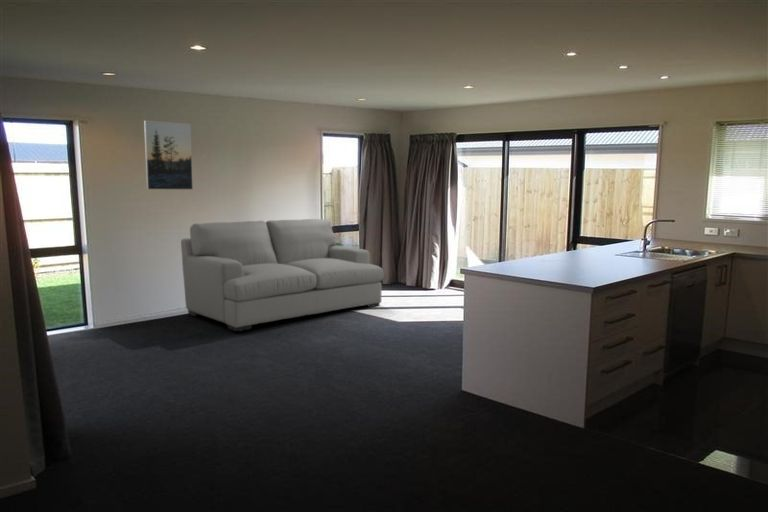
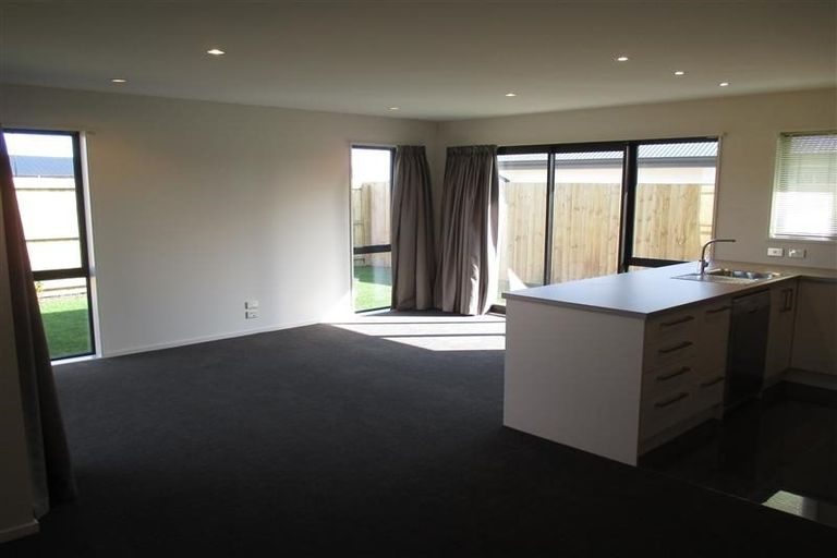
- sofa (285, 266)
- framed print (169, 156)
